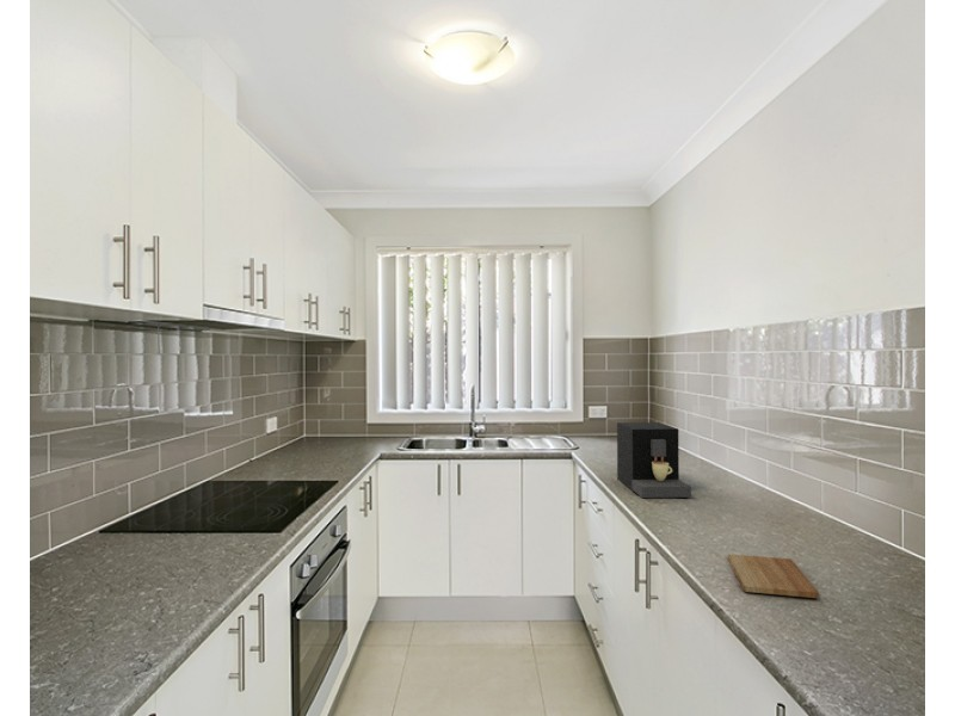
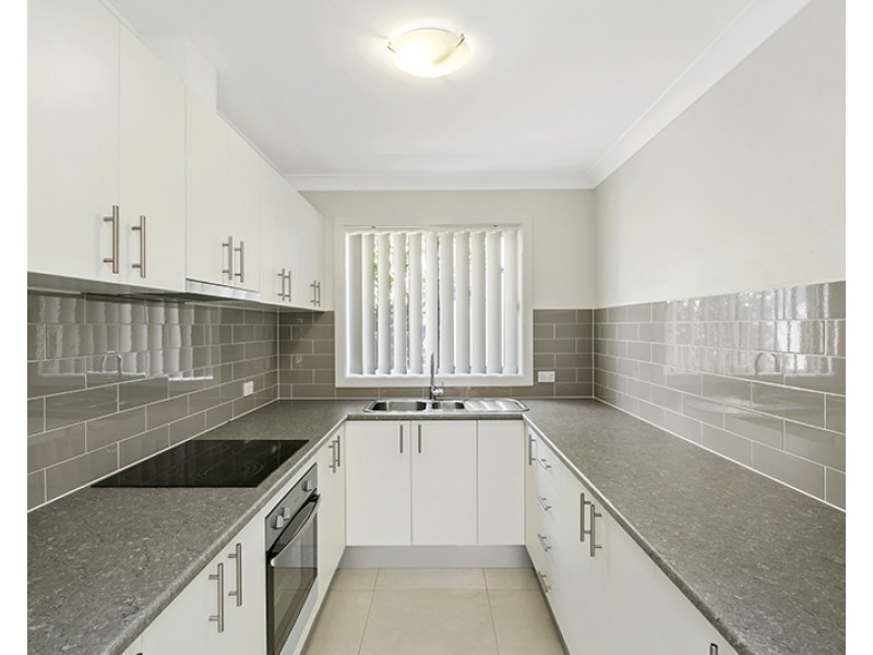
- coffee maker (651, 457)
- cutting board (769, 574)
